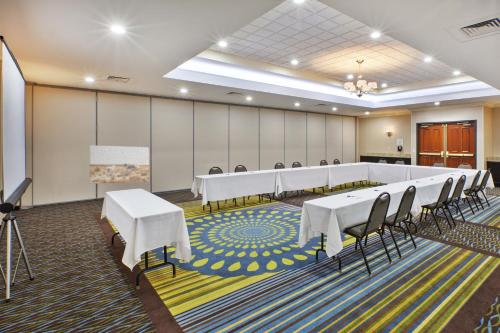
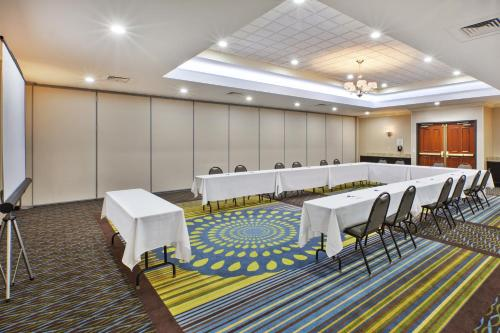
- wall art (121, 164)
